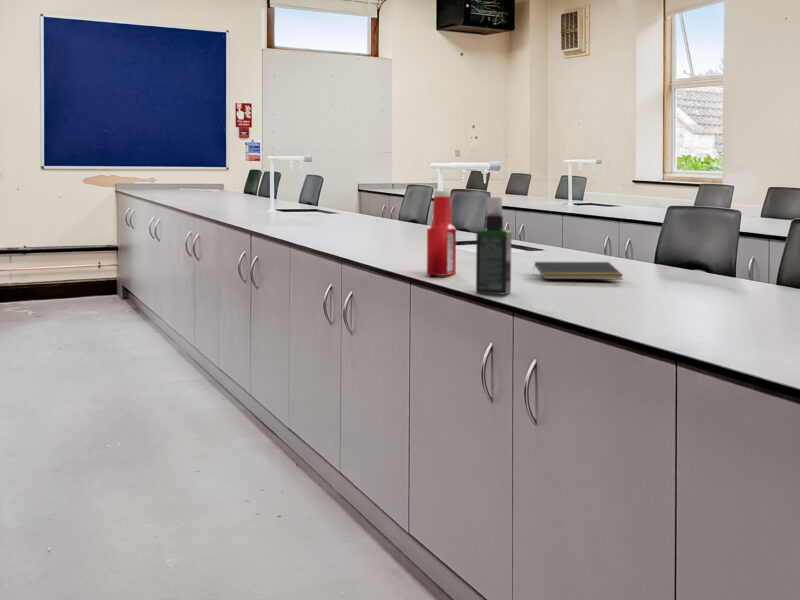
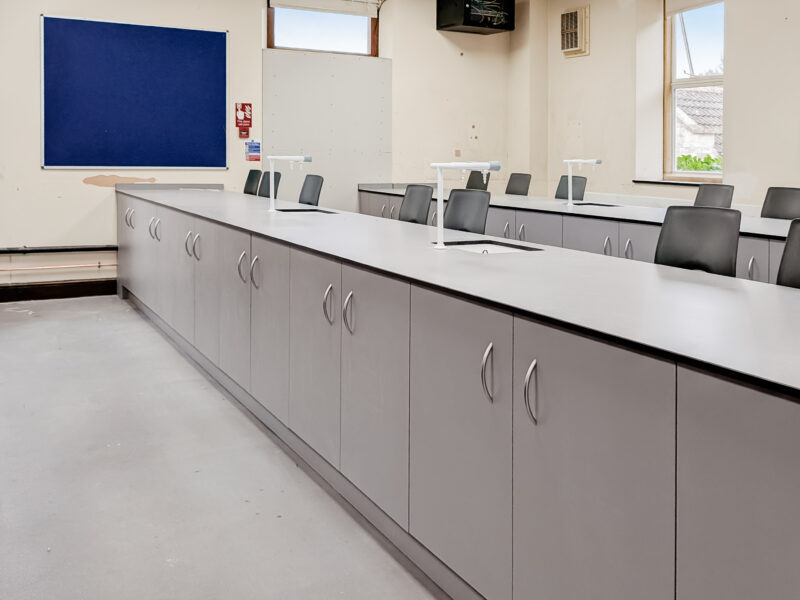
- notepad (577, 270)
- soap bottle (441, 233)
- spray bottle (494, 245)
